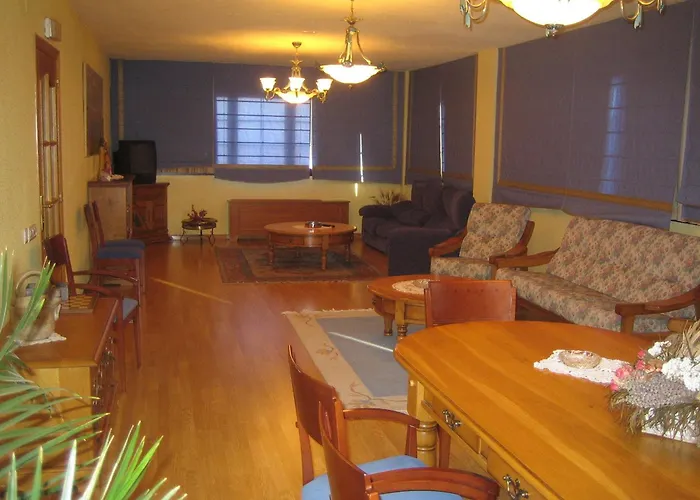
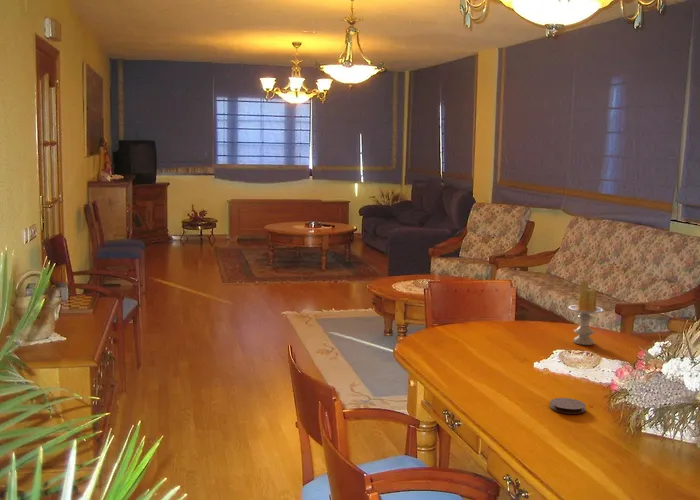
+ candle (585, 310)
+ coaster (567, 405)
